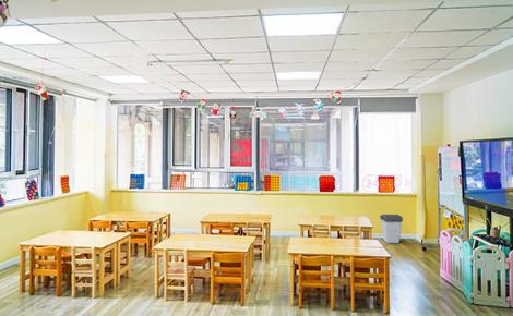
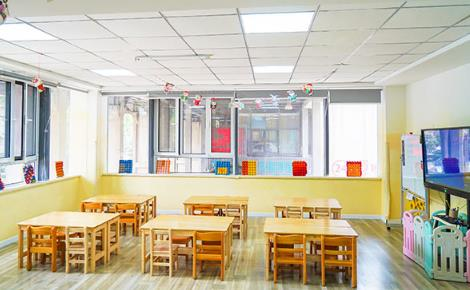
- trash can (390, 228)
